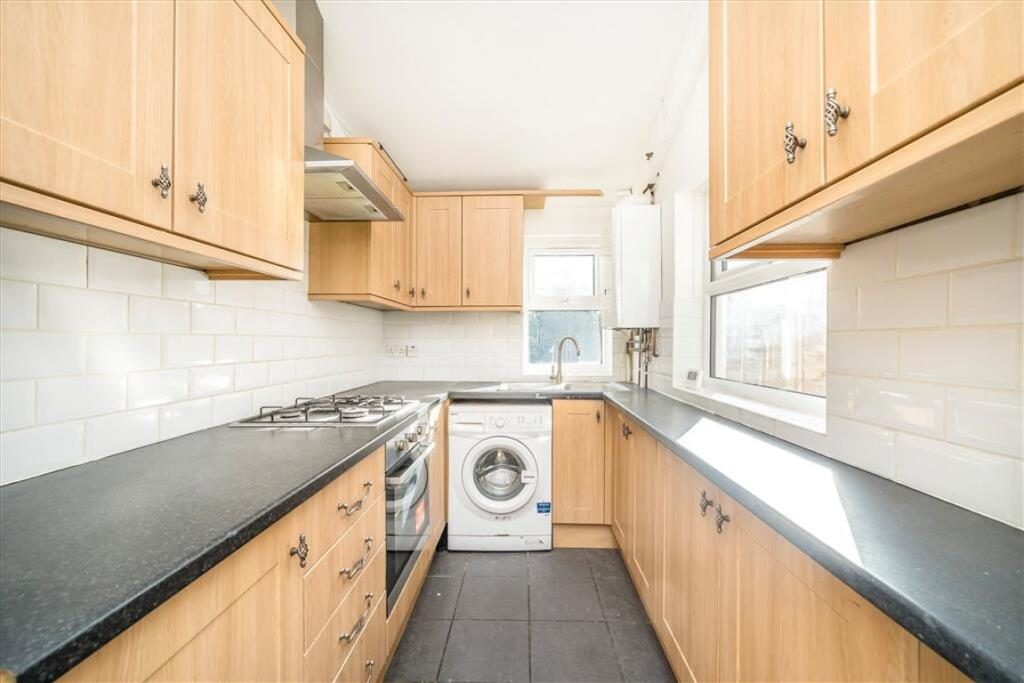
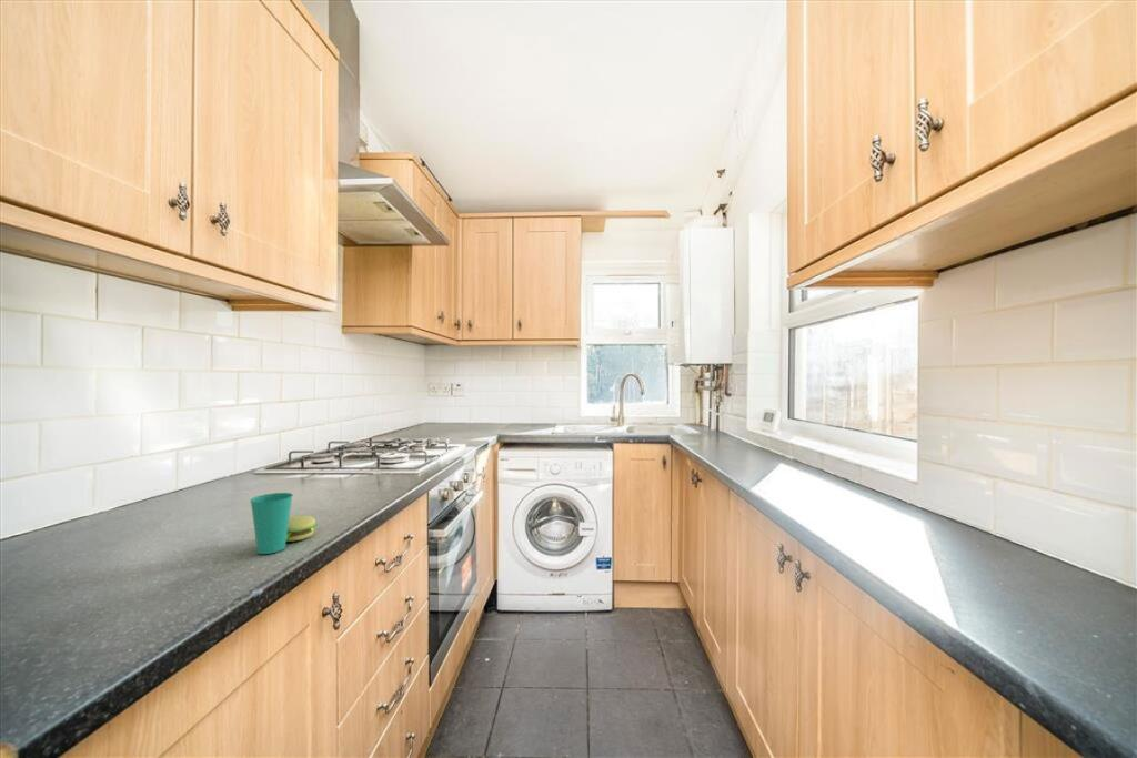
+ cup (284, 517)
